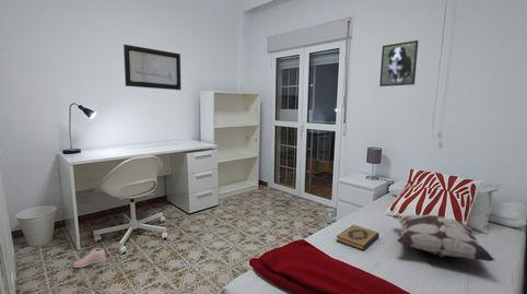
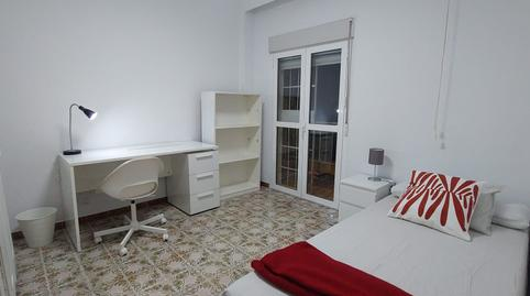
- hardback book (358, 236)
- decorative pillow (434, 233)
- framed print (398, 64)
- wall art (154, 69)
- sneaker (90, 256)
